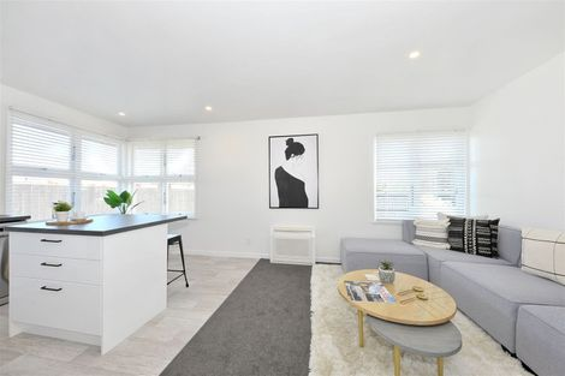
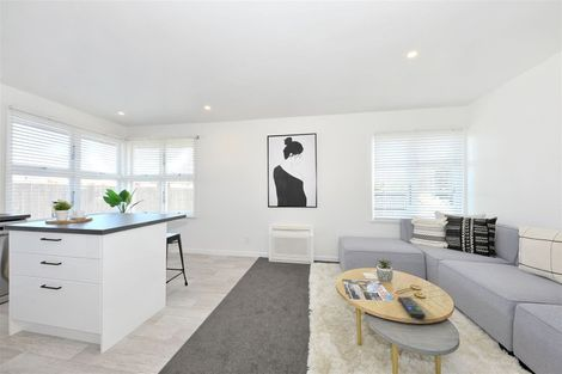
+ remote control (410, 306)
